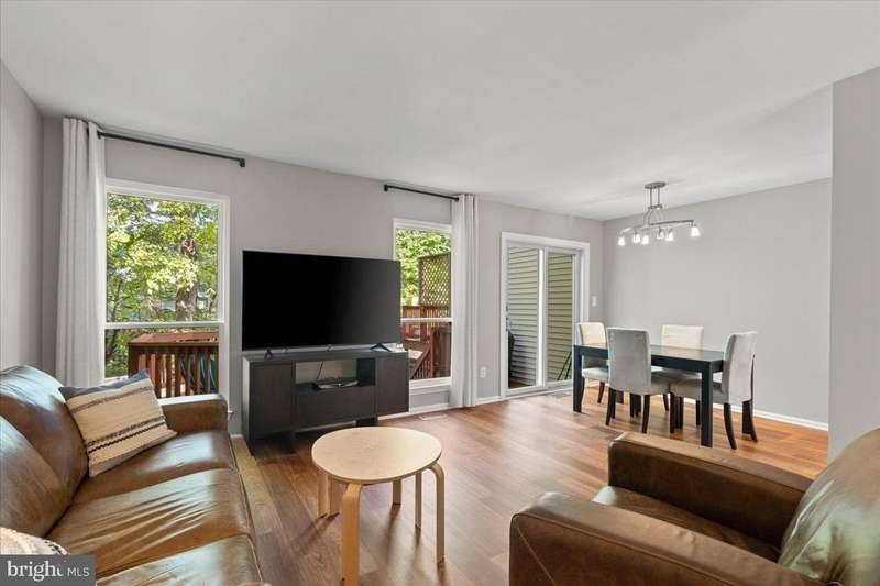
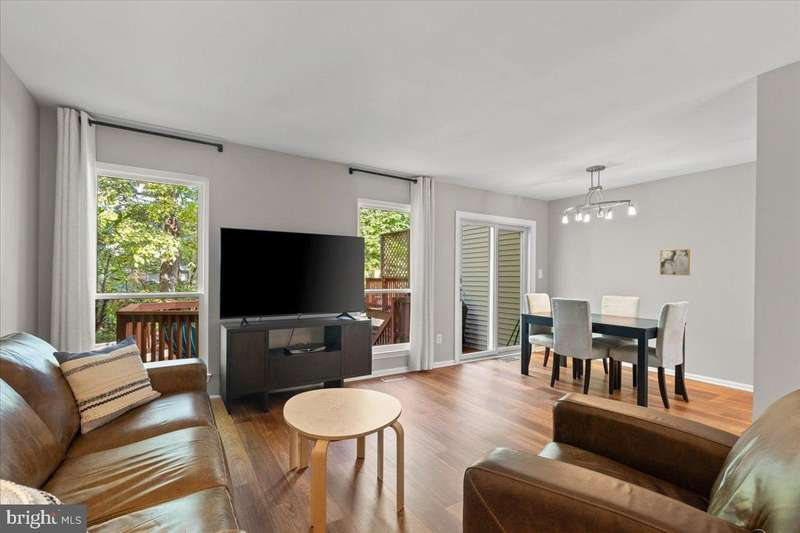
+ wall art (674, 262)
